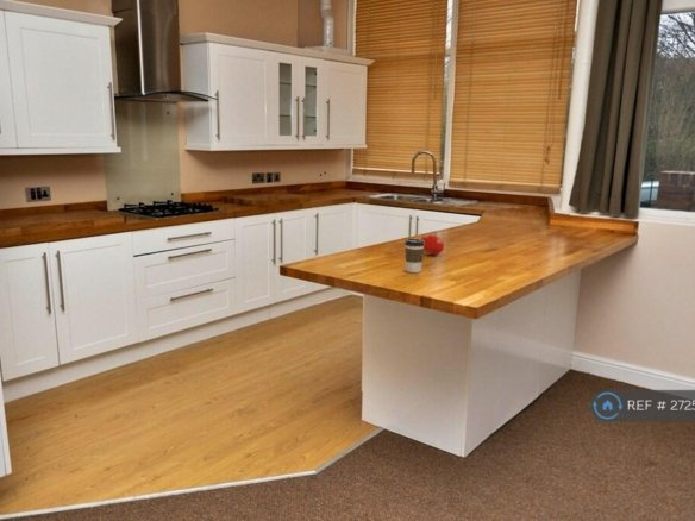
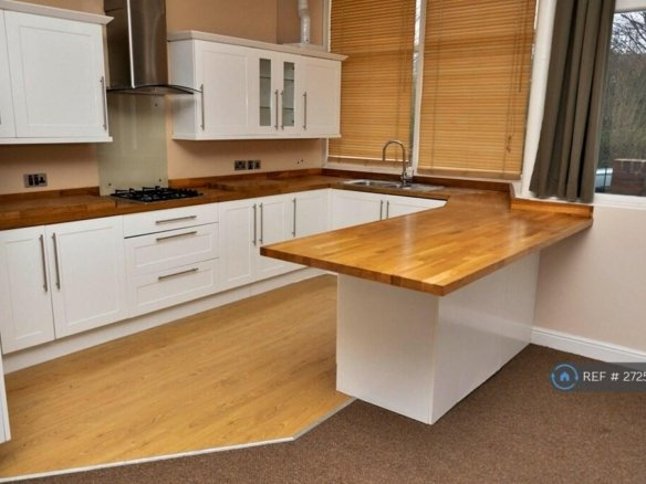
- coffee cup (414, 255)
- fruit (431, 243)
